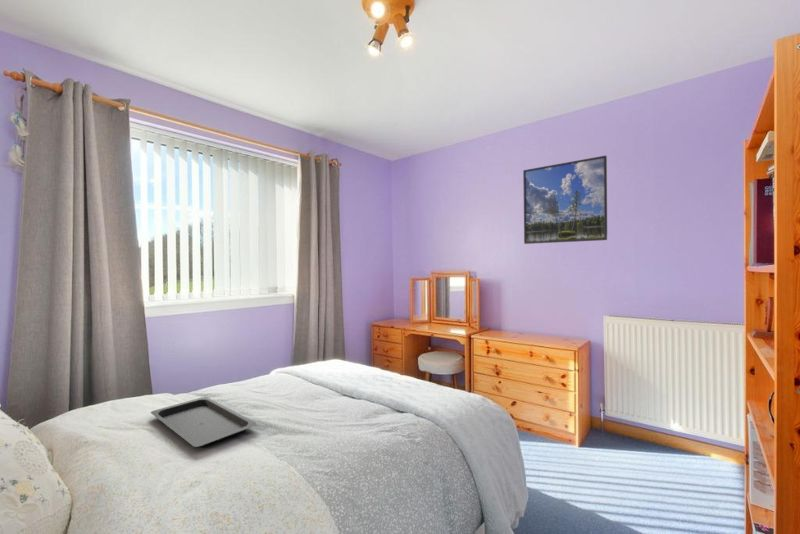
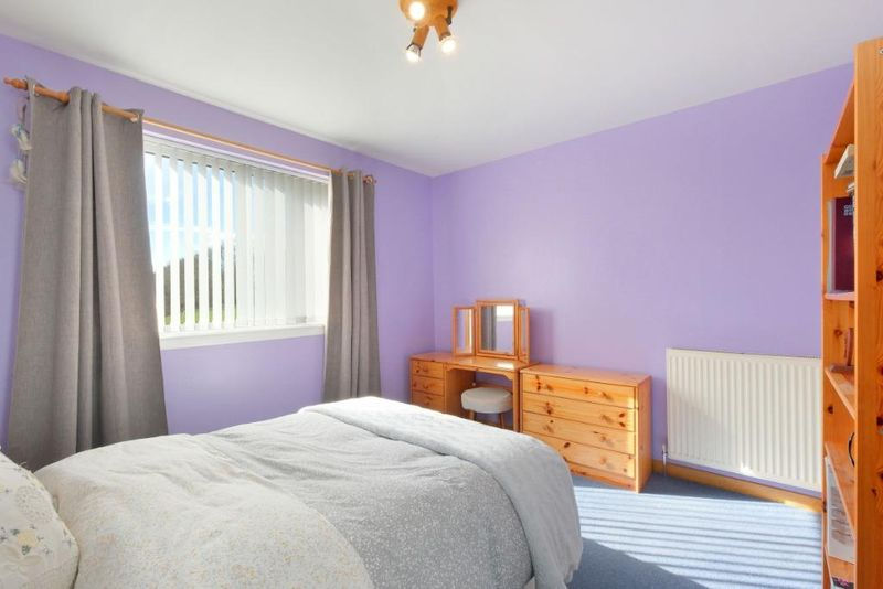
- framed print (562, 202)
- serving tray (201, 420)
